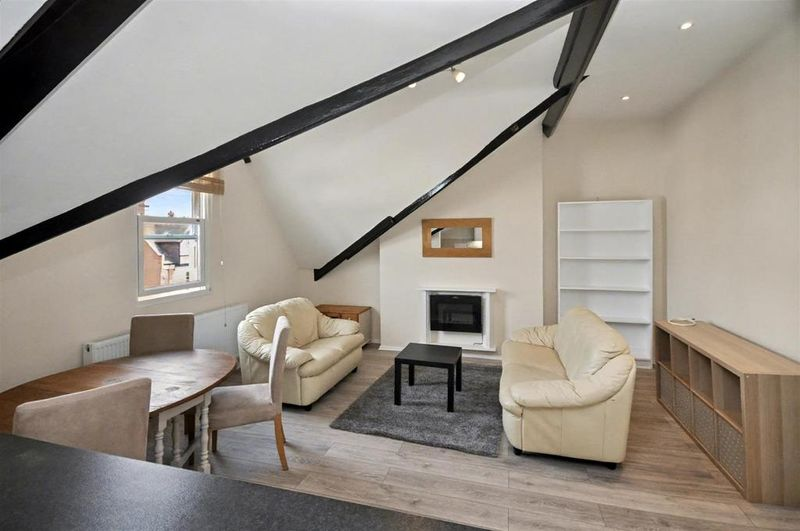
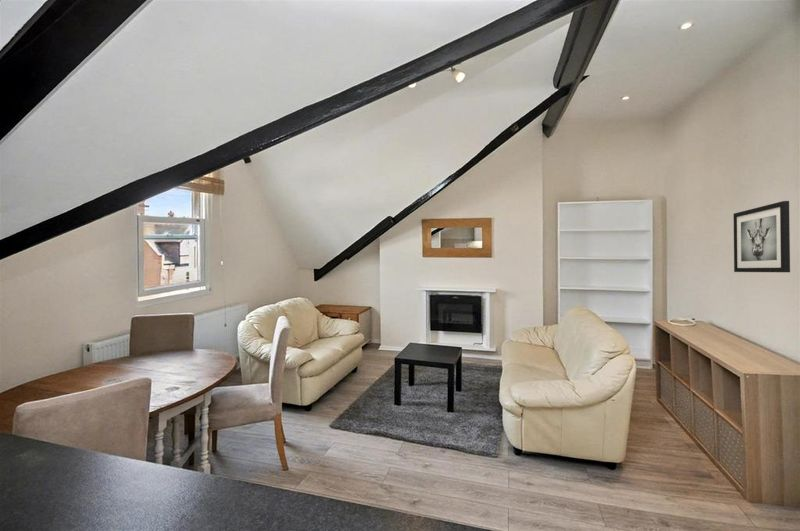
+ wall art (758, 239)
